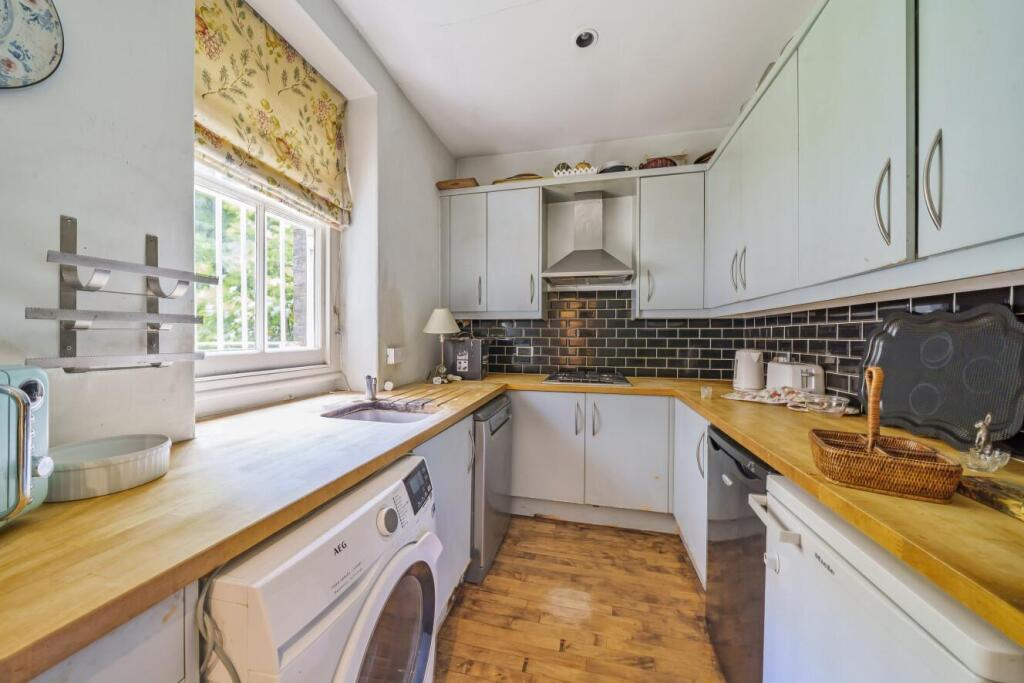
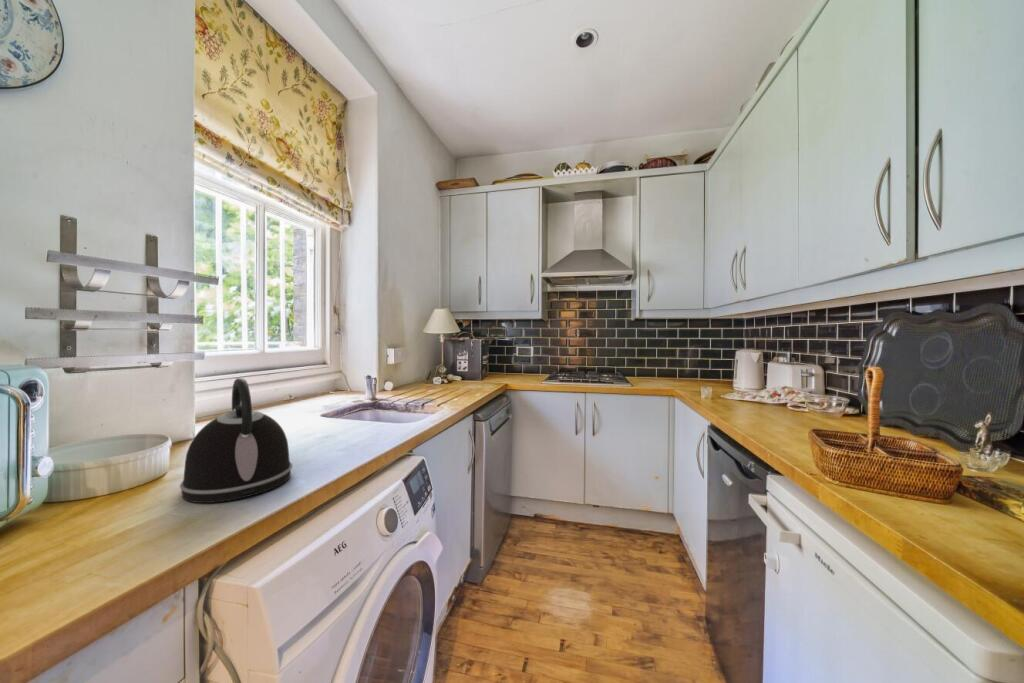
+ kettle (240, 430)
